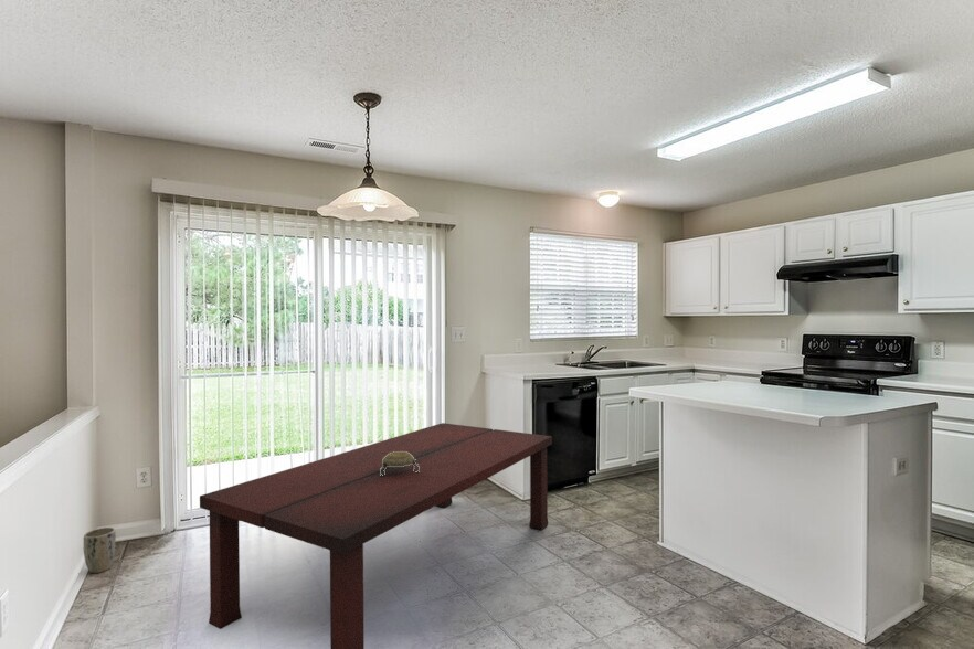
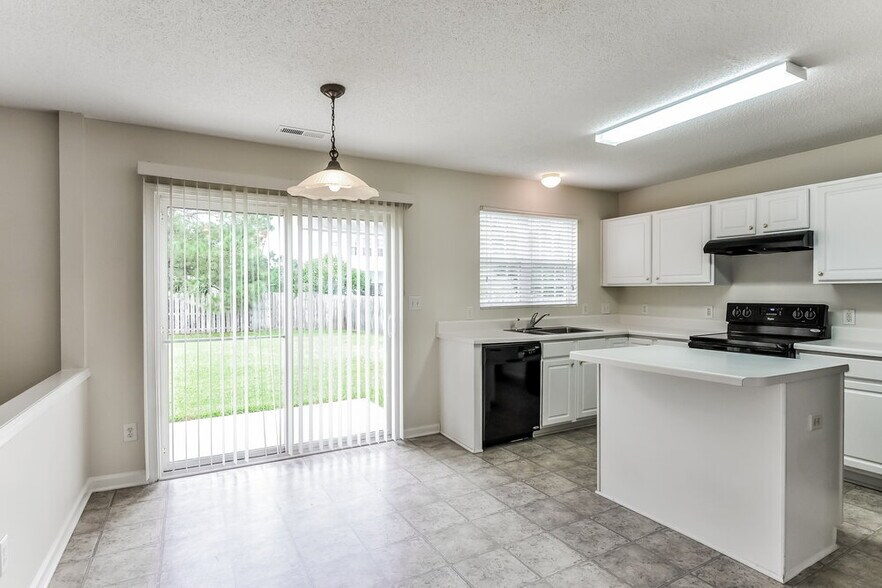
- plant pot (99, 550)
- decorative bowl (395, 461)
- dining table (411, 512)
